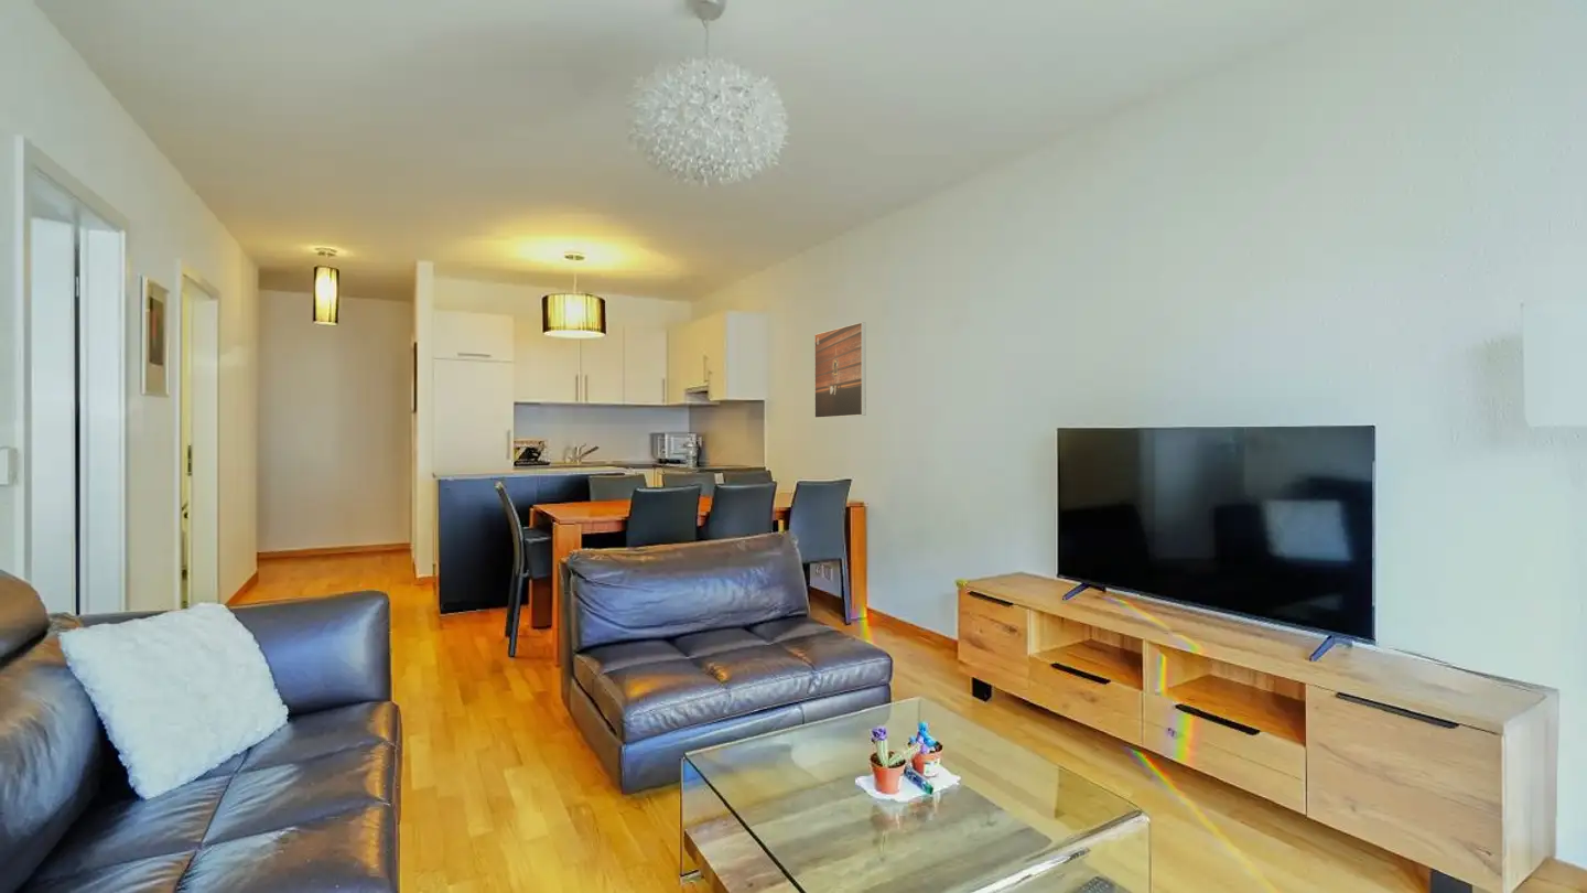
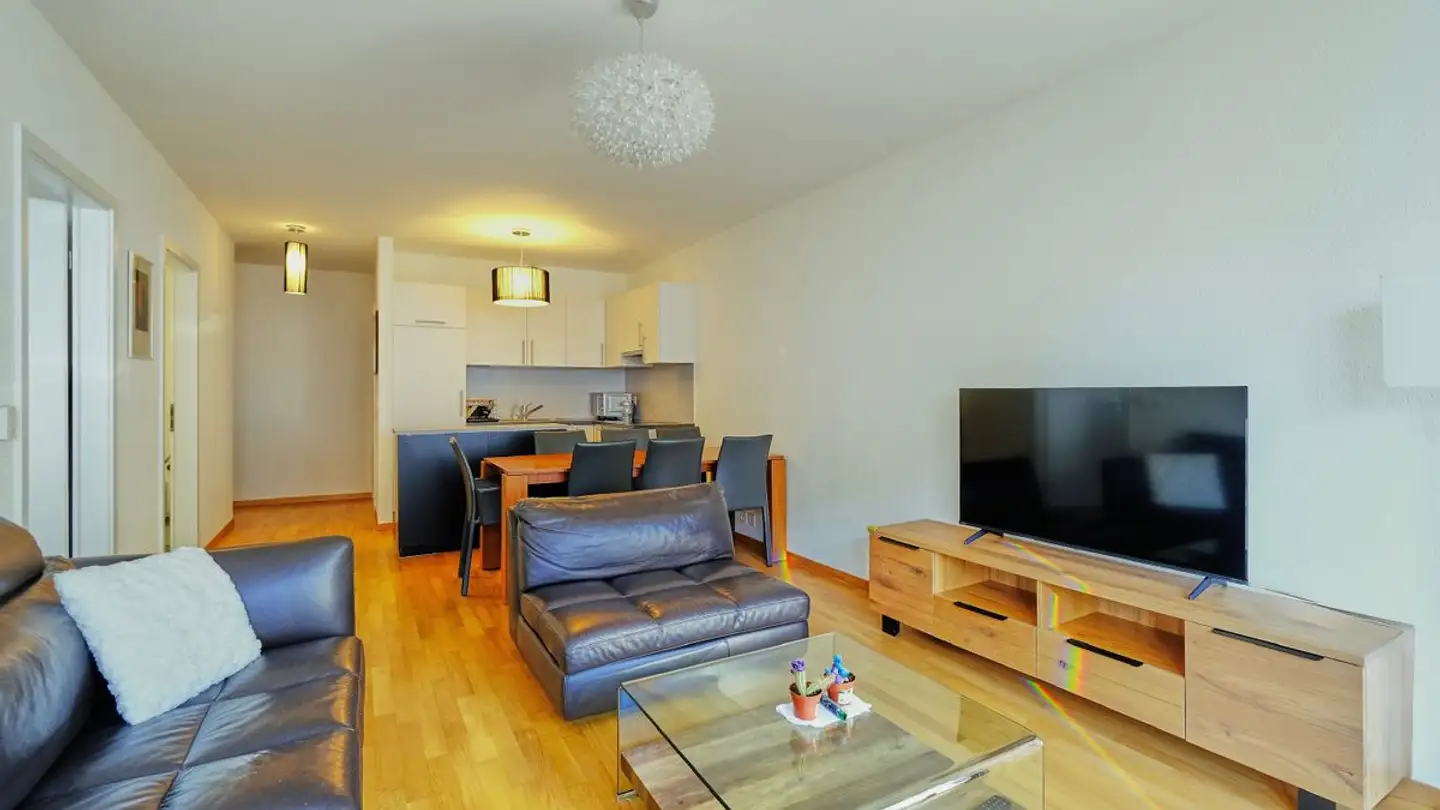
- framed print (839, 373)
